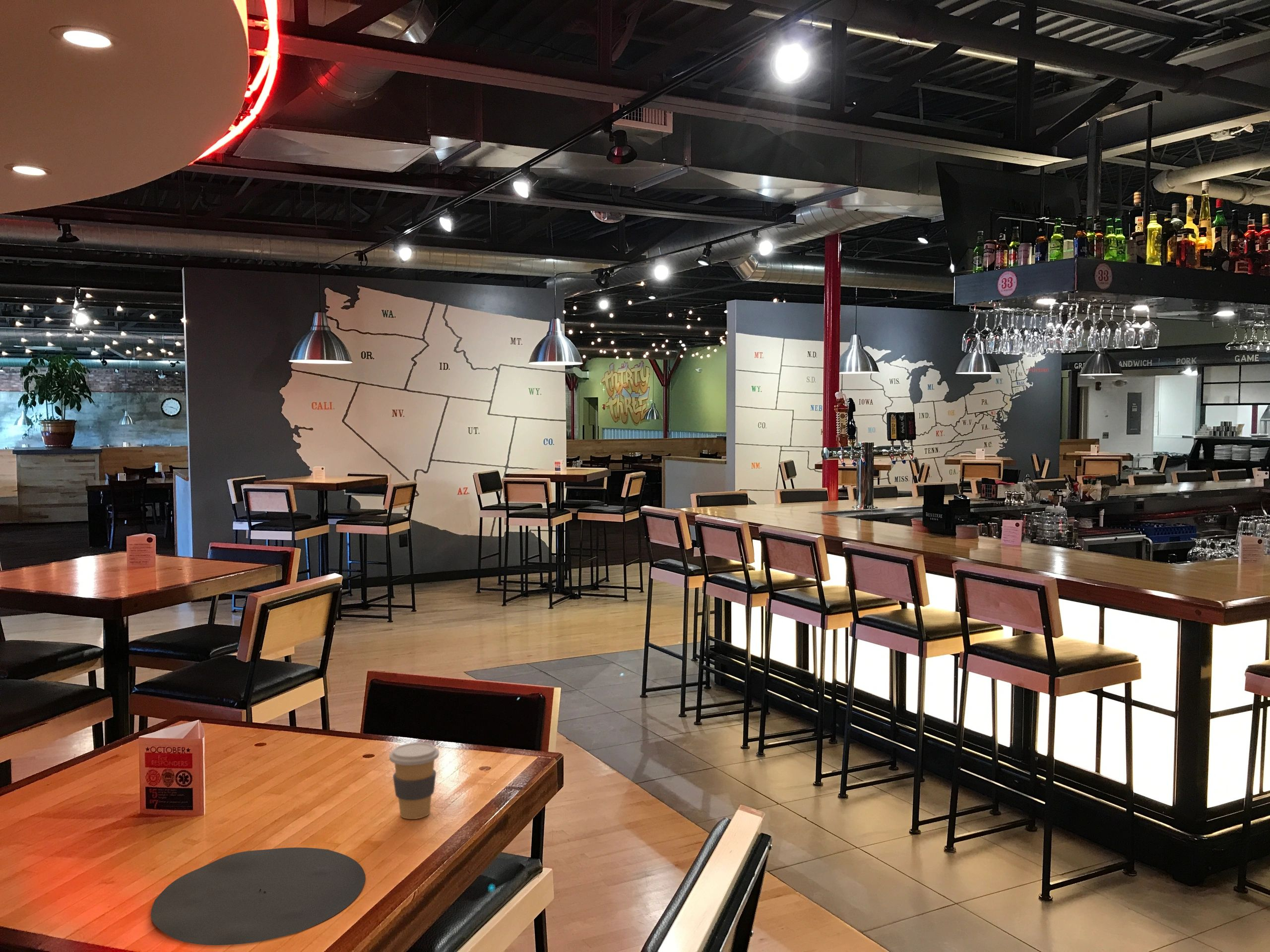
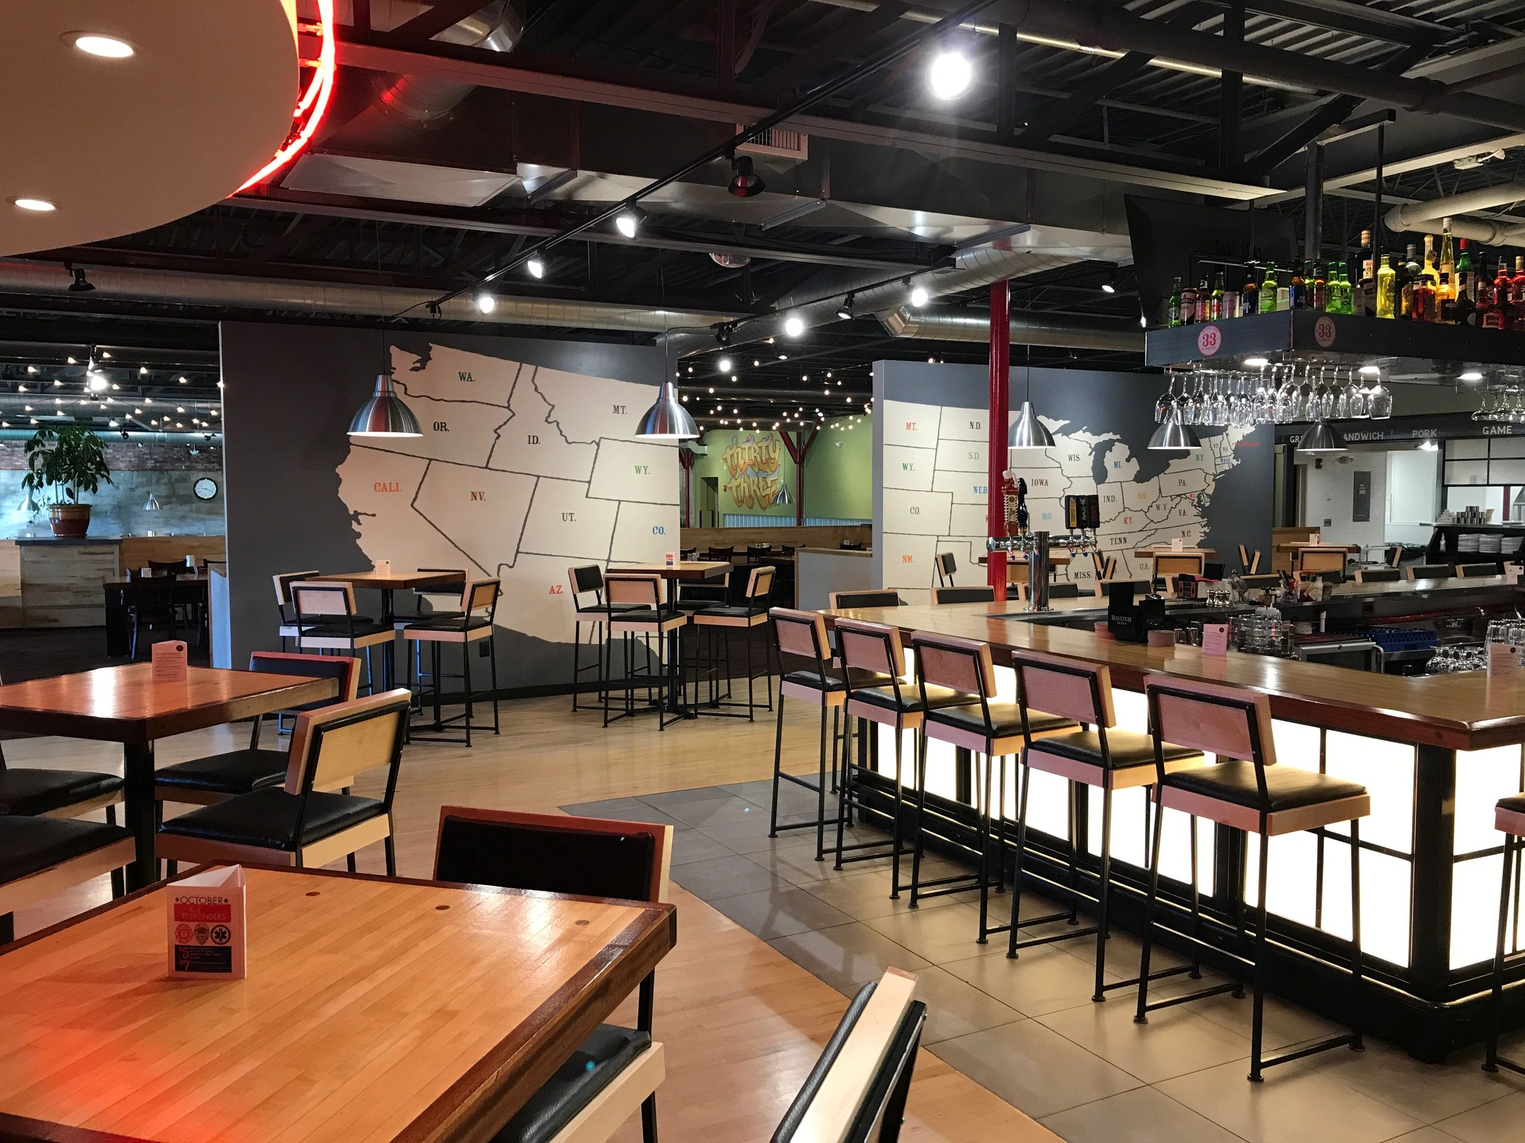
- plate (261, 890)
- coffee cup (414, 781)
